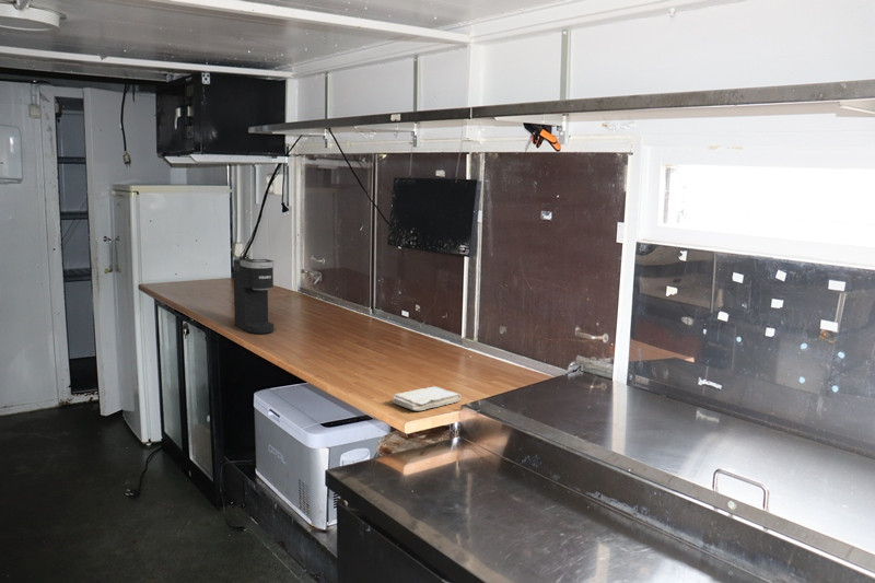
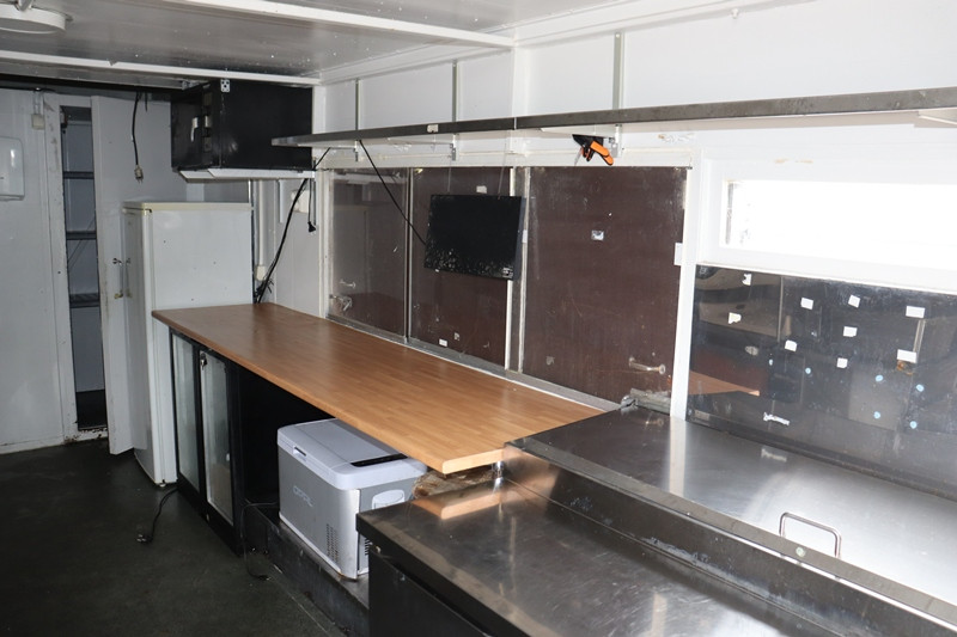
- coffee maker (253, 293)
- washcloth (425, 397)
